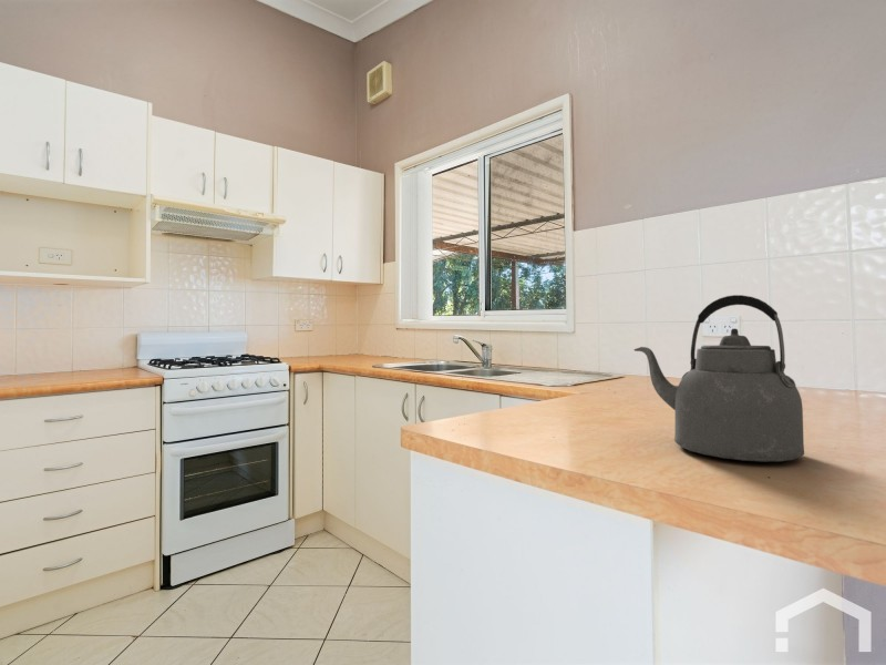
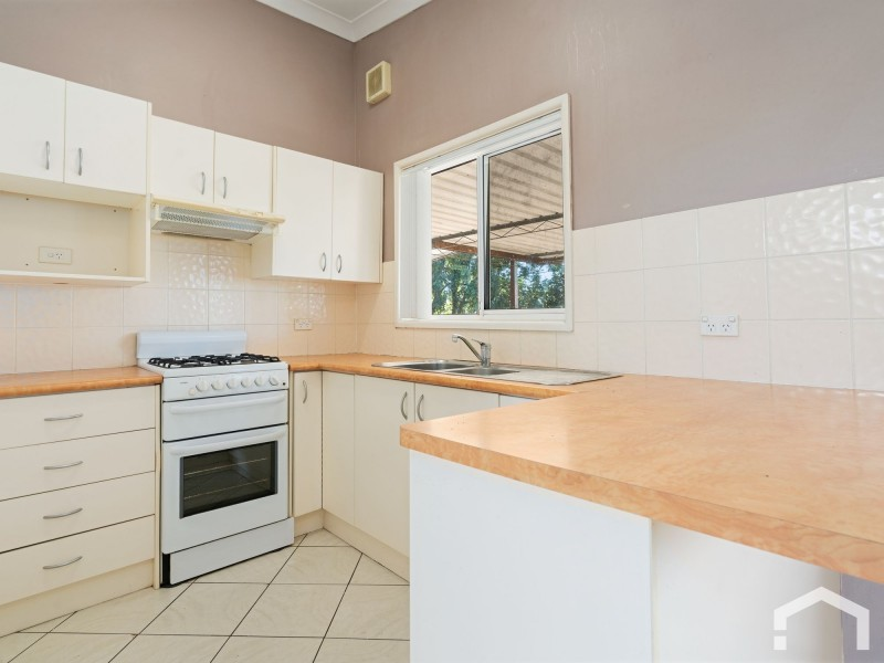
- kettle (707, 370)
